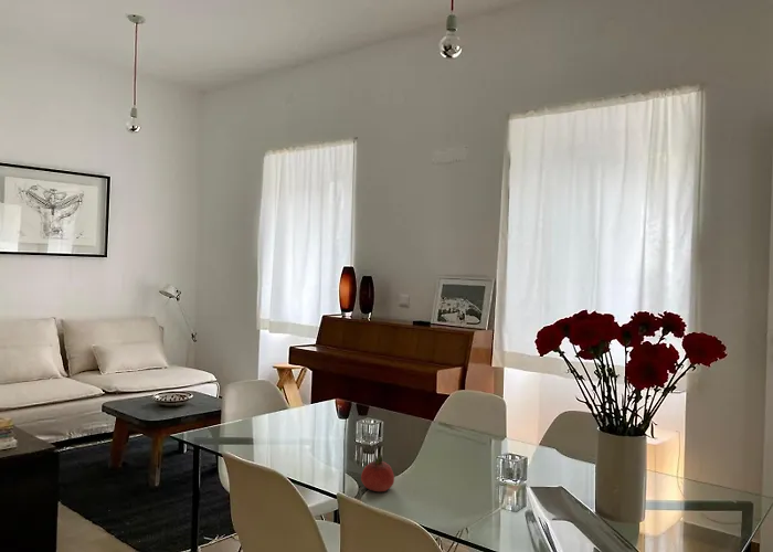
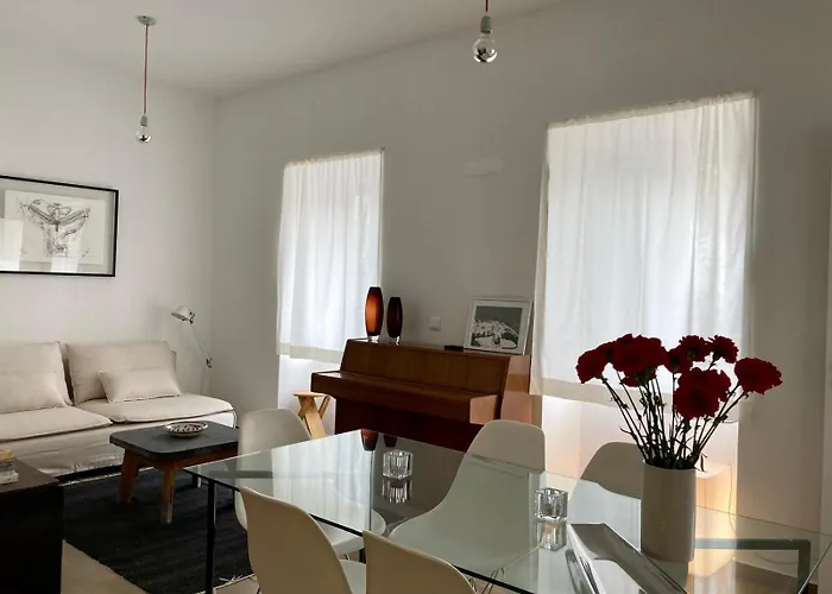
- fruit (378, 471)
